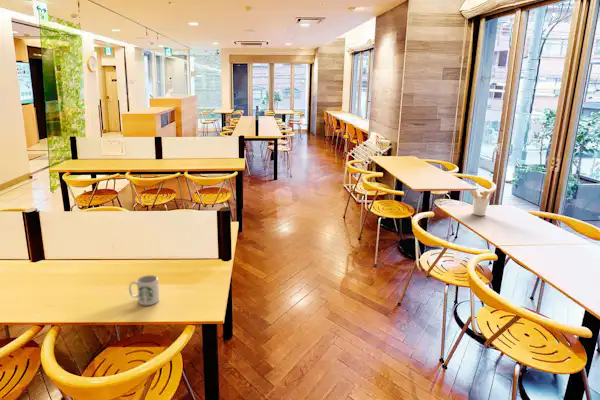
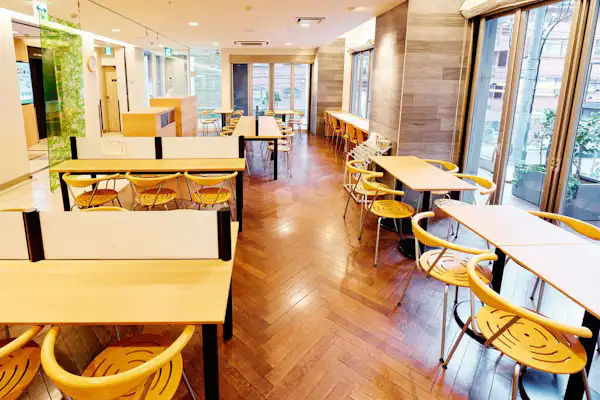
- utensil holder (477, 201)
- mug (143, 290)
